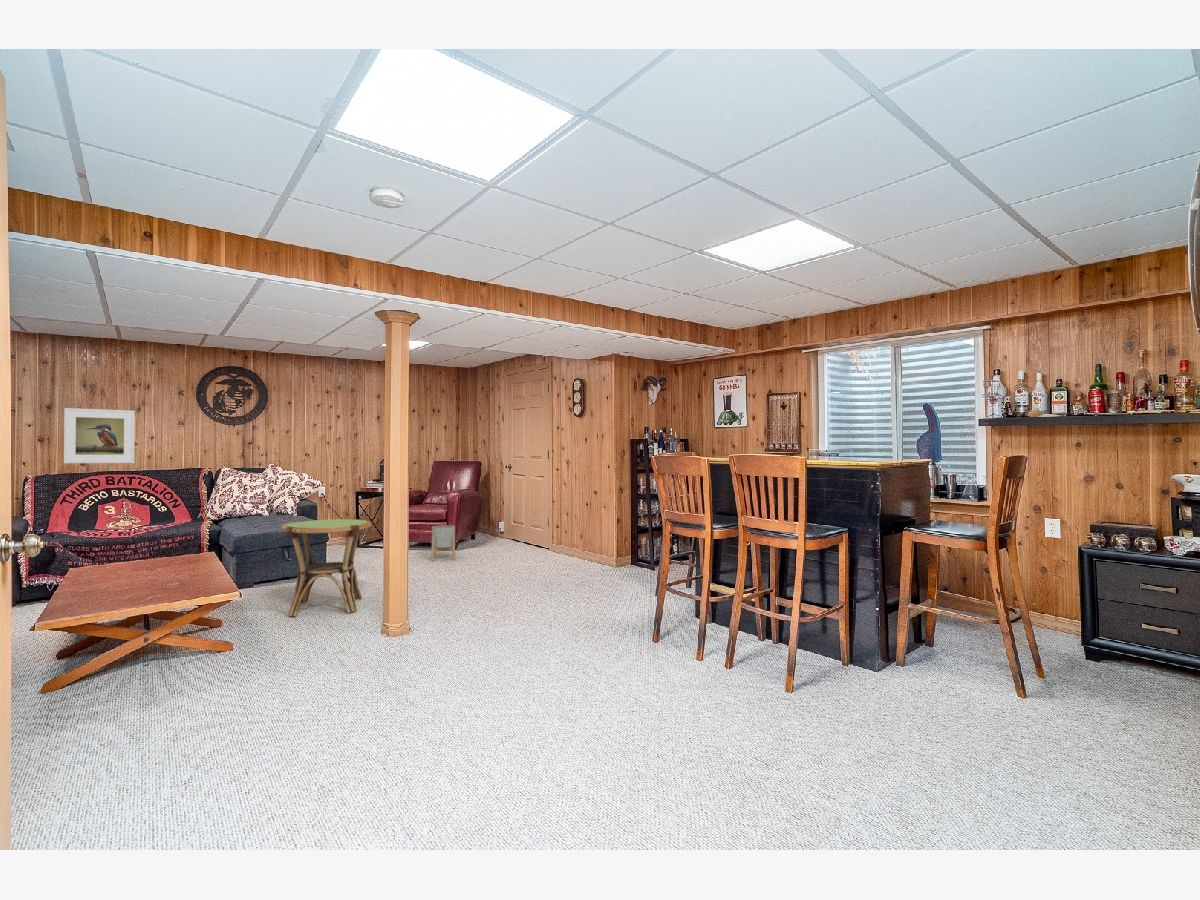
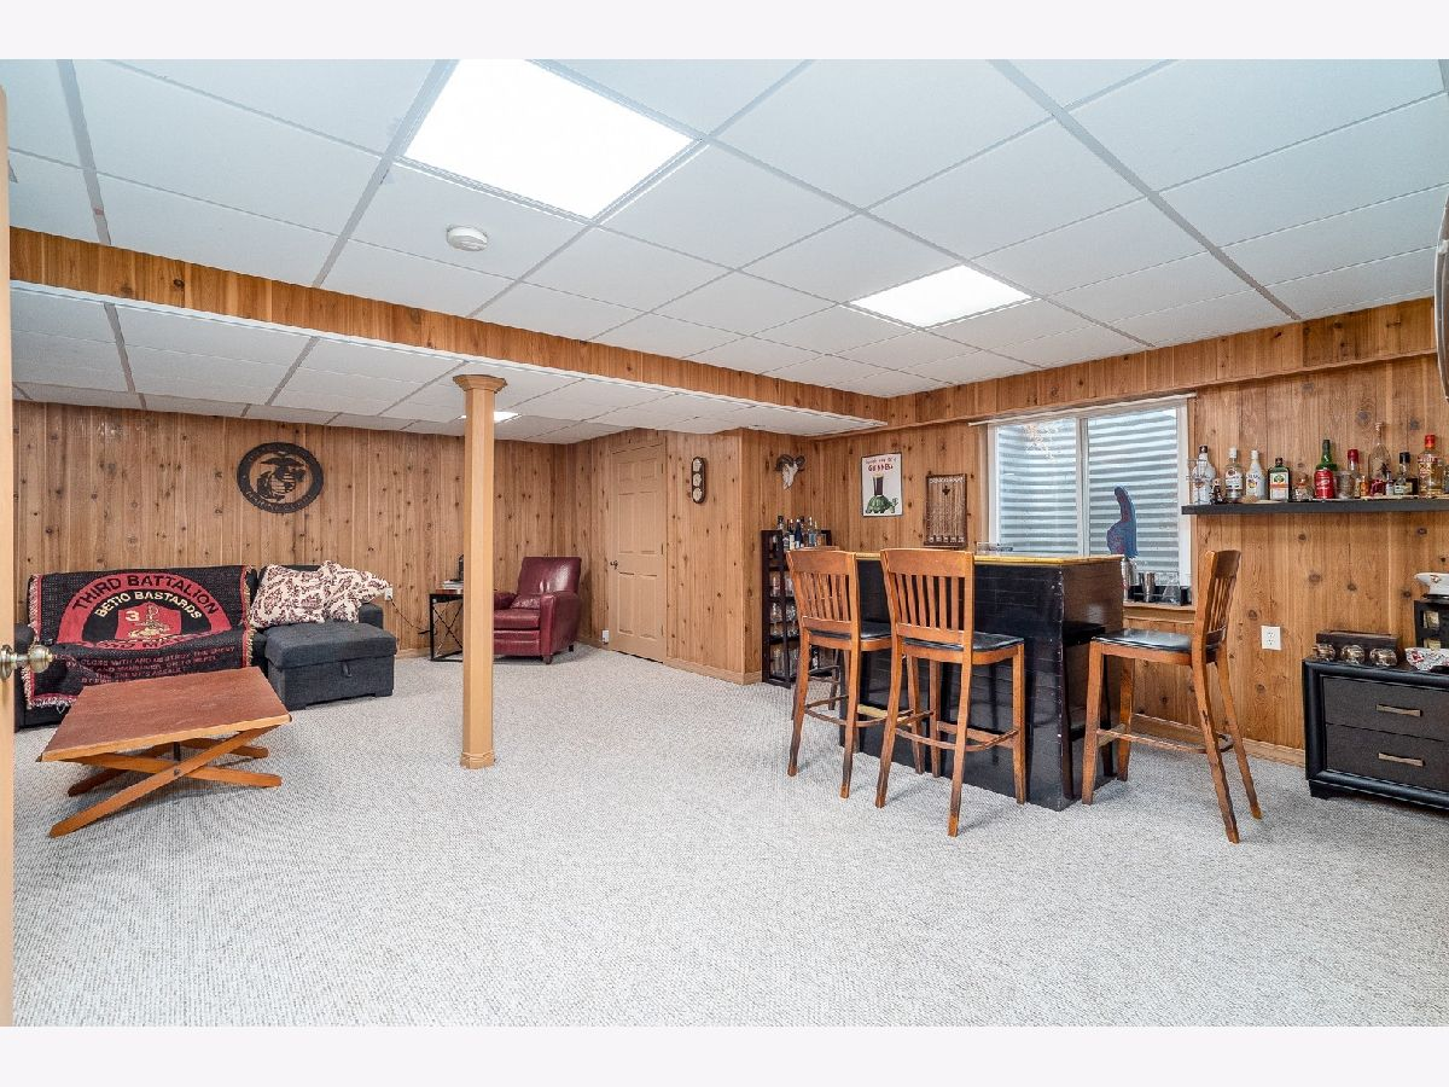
- side table (327, 564)
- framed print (100, 436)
- planter (443, 542)
